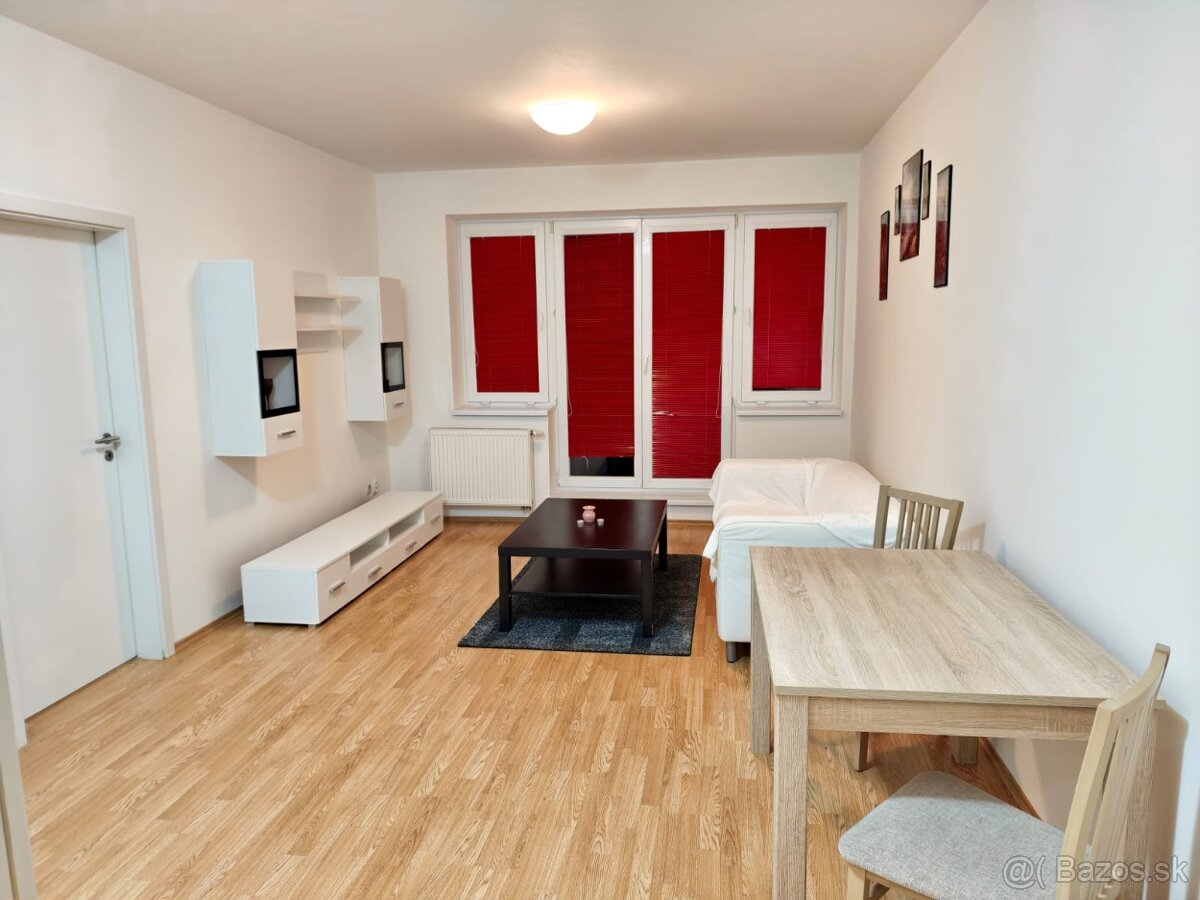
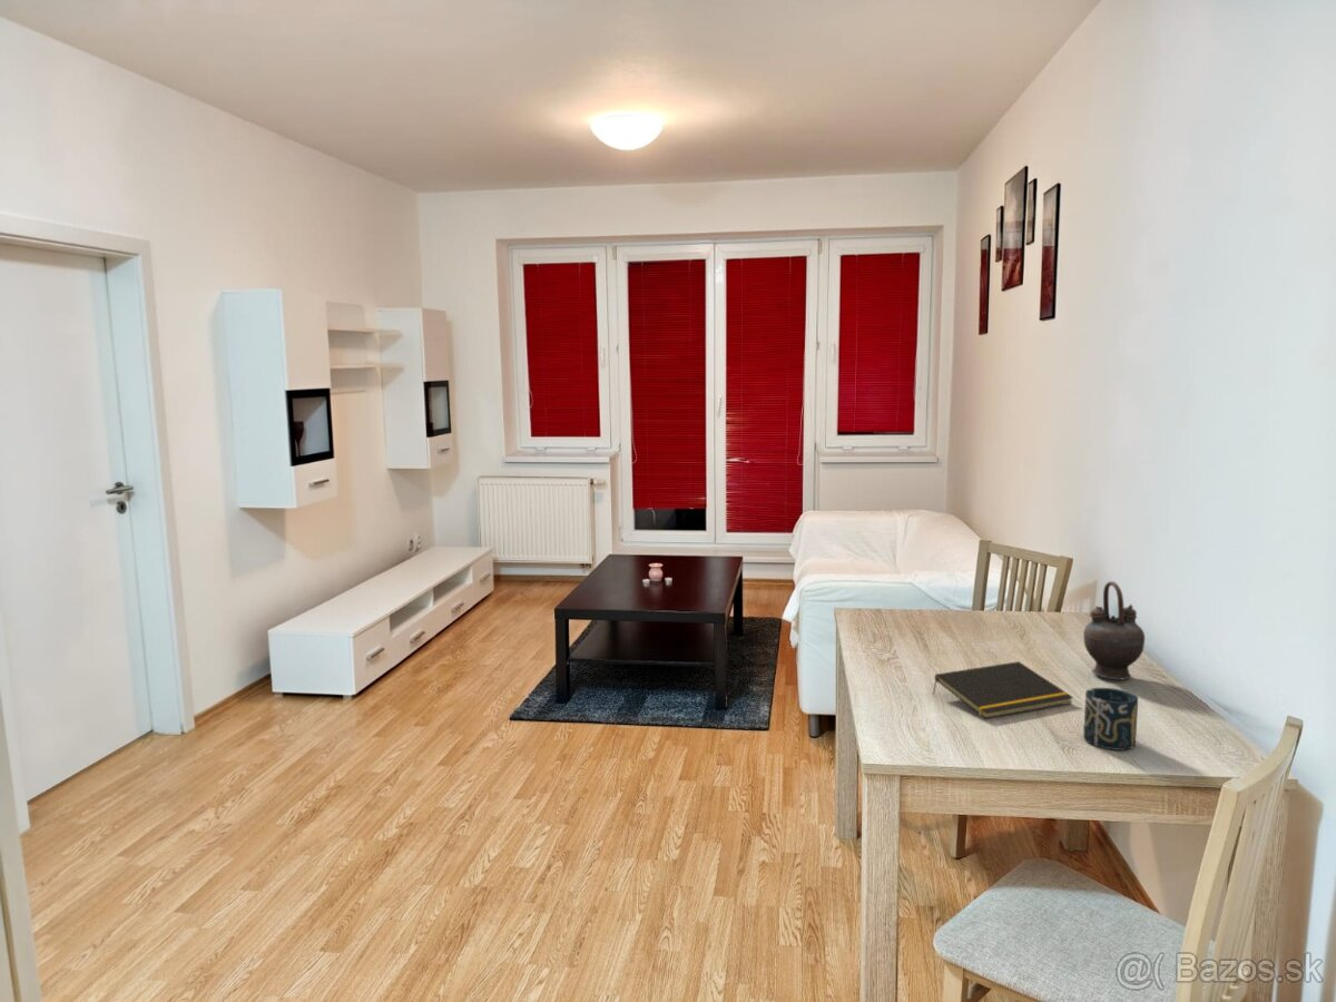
+ cup (1108, 715)
+ notepad (1002, 688)
+ teapot (1111, 627)
